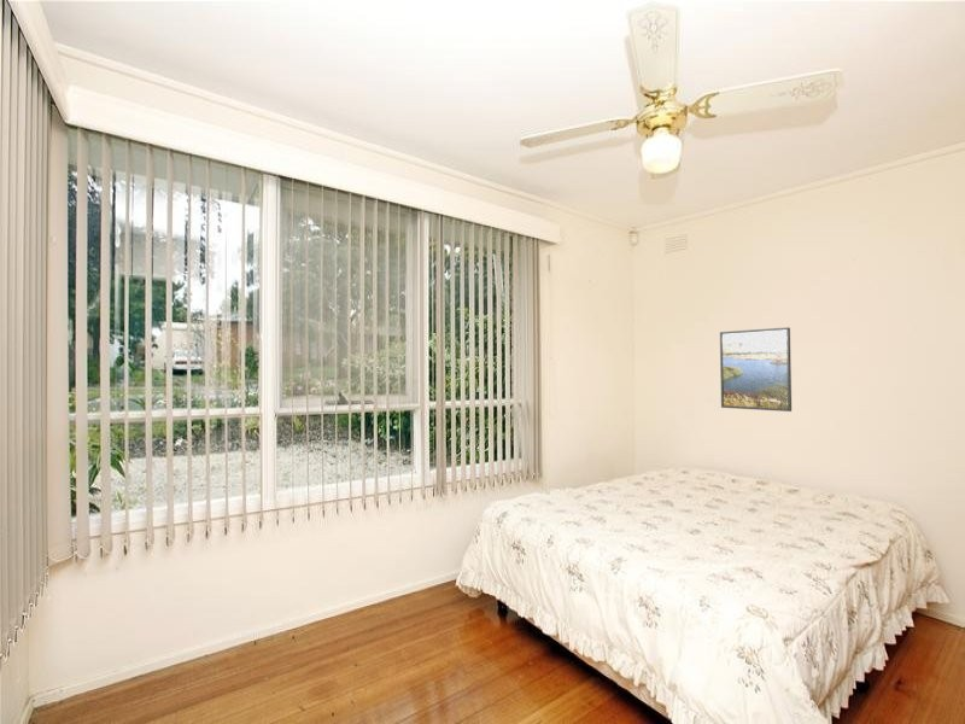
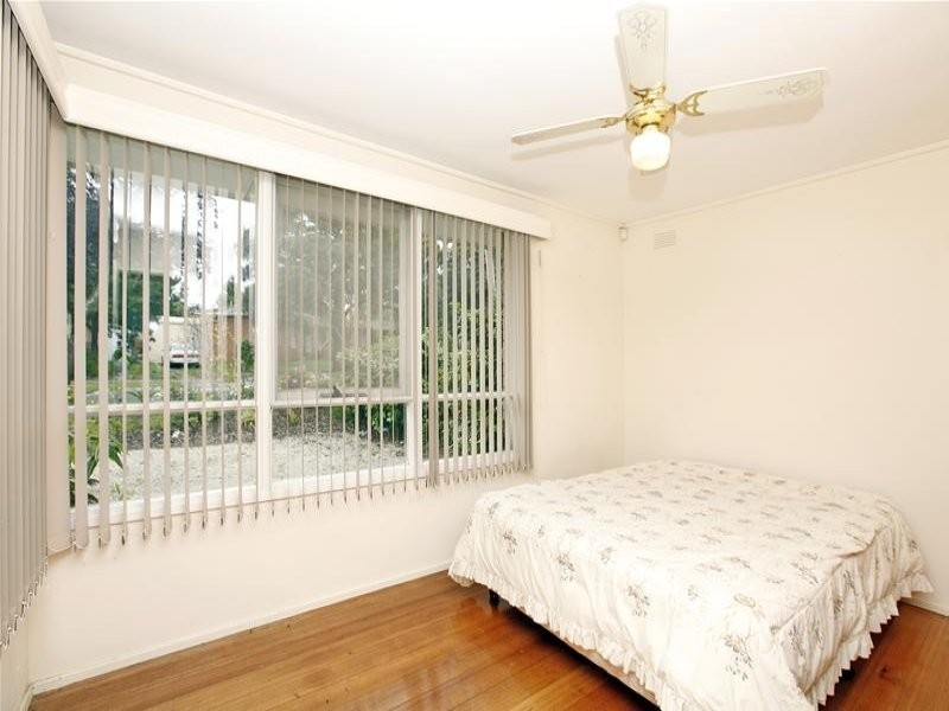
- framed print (753, 369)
